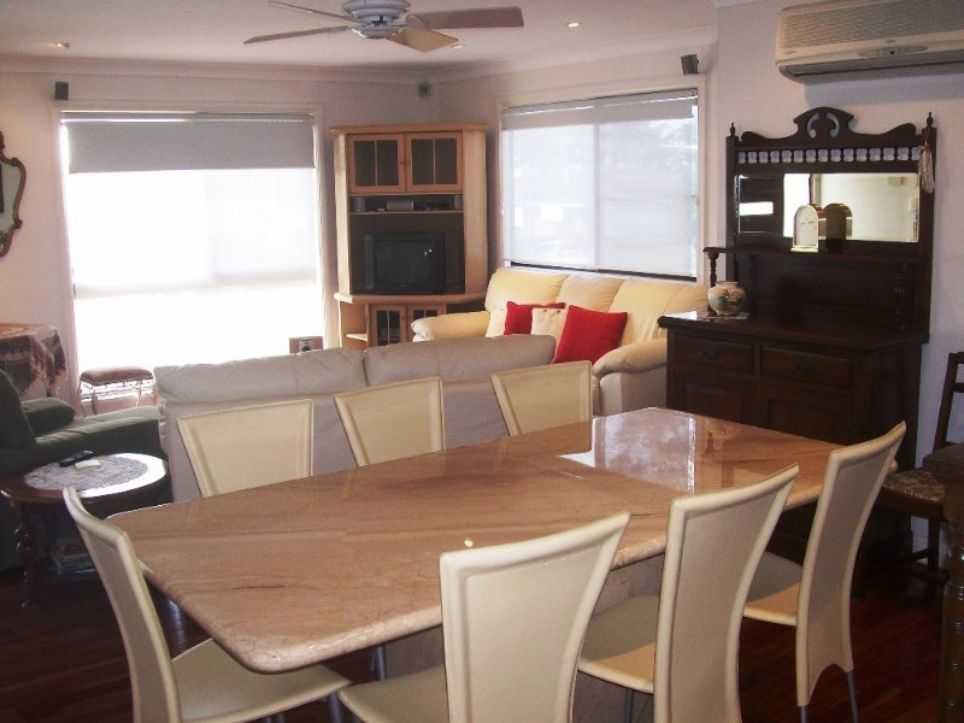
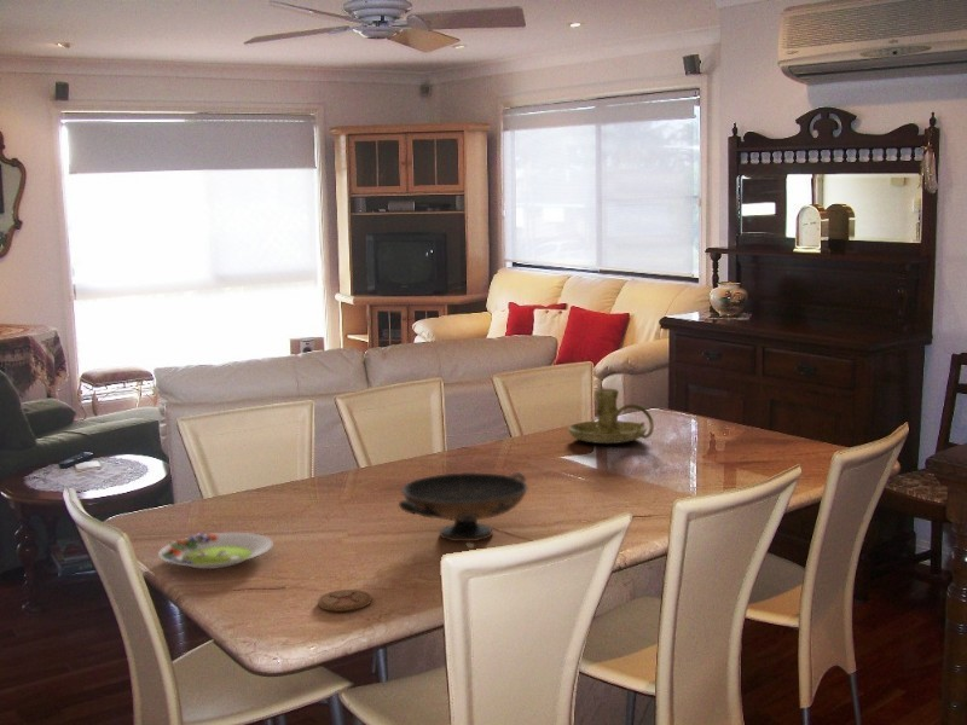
+ coaster (344, 599)
+ decorative bowl (464, 510)
+ salad plate (216, 551)
+ candle holder (614, 416)
